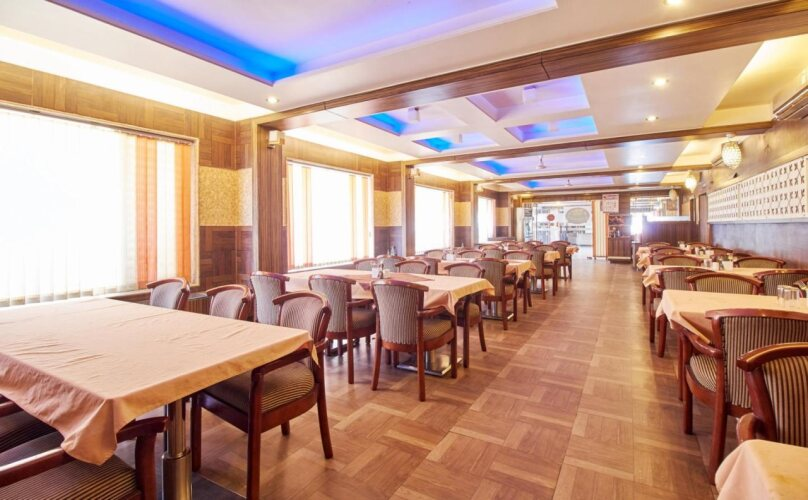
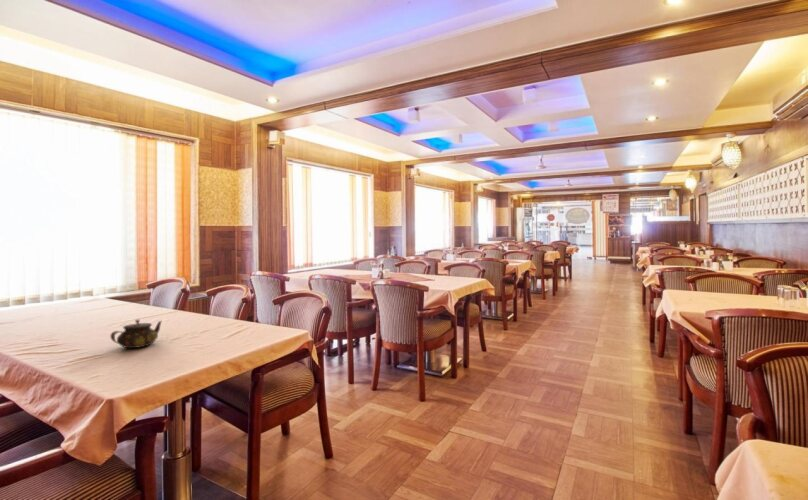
+ teapot (138, 332)
